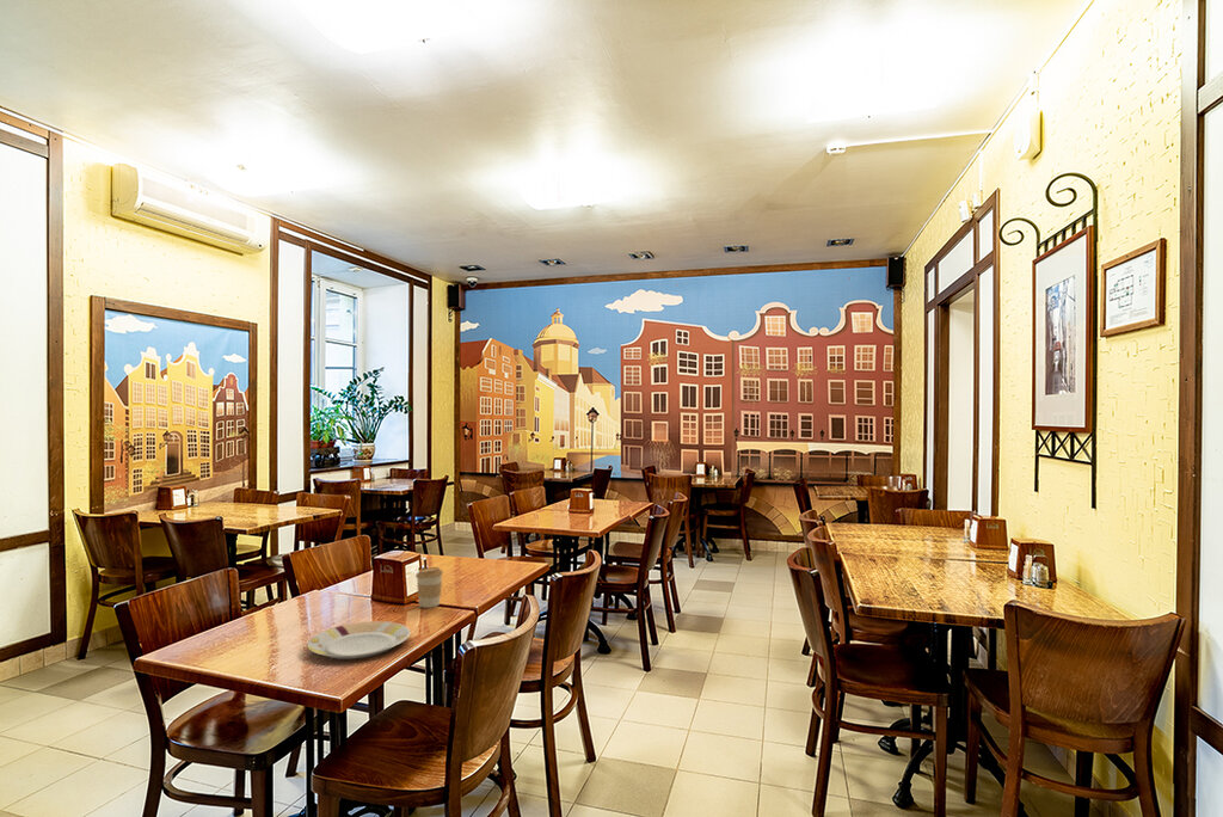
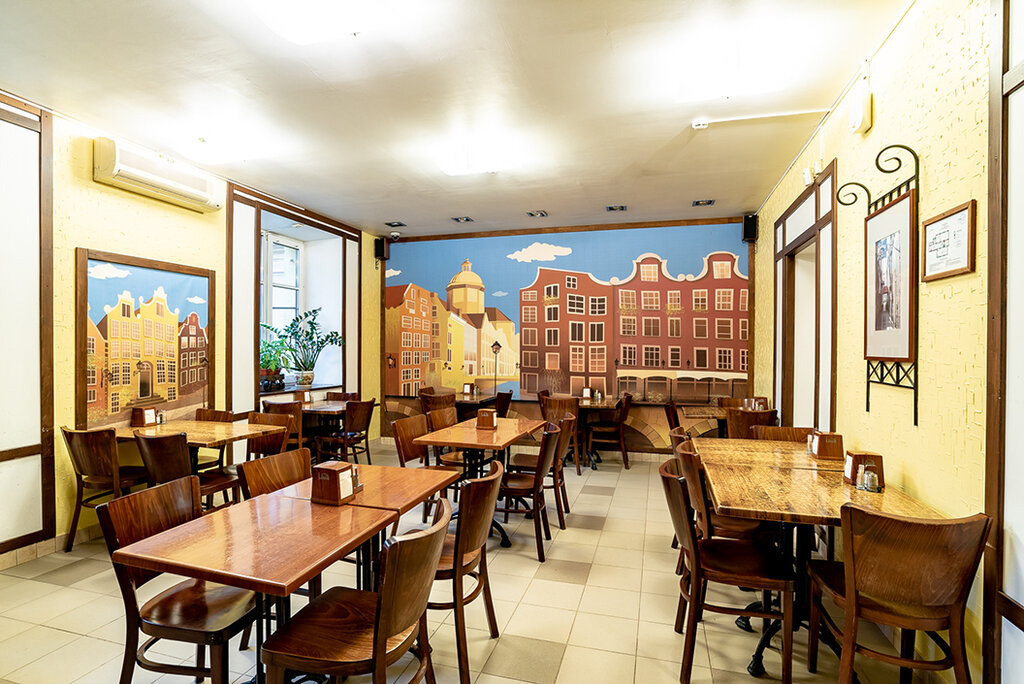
- coffee cup (429, 585)
- plate (359, 640)
